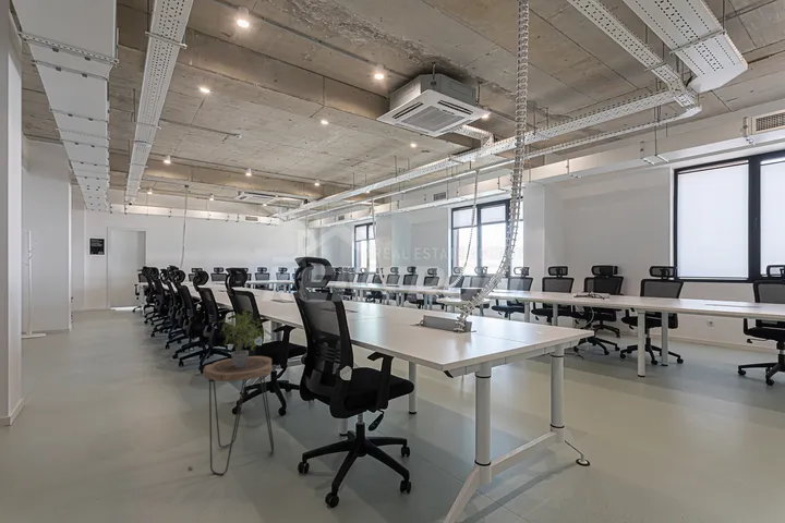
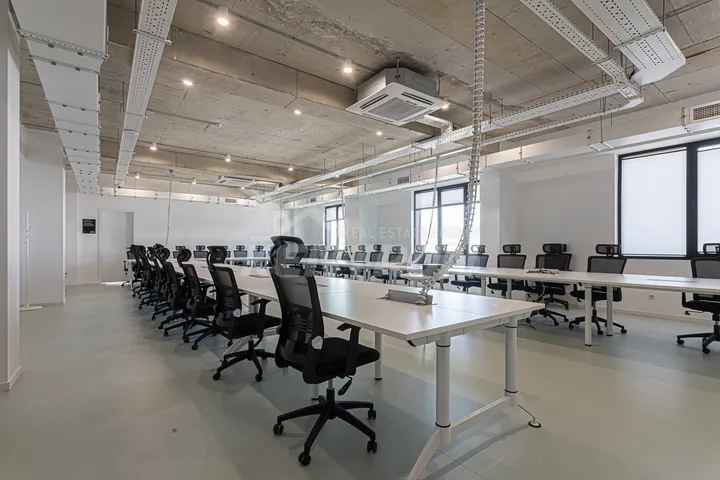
- side table (240, 410)
- potted plant (242, 335)
